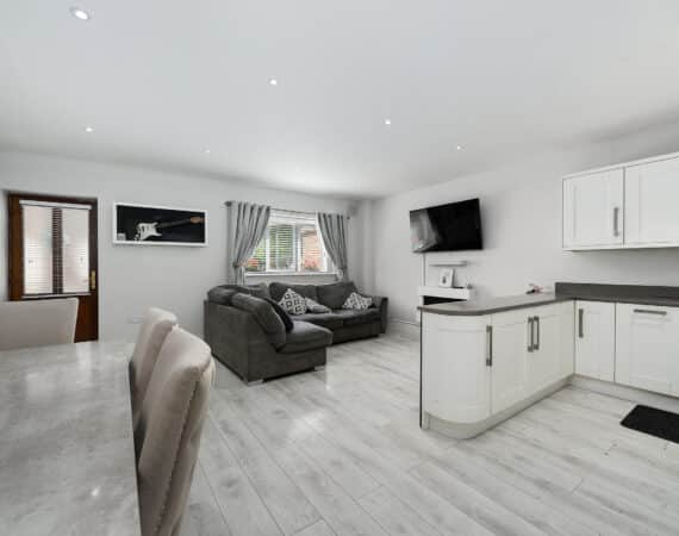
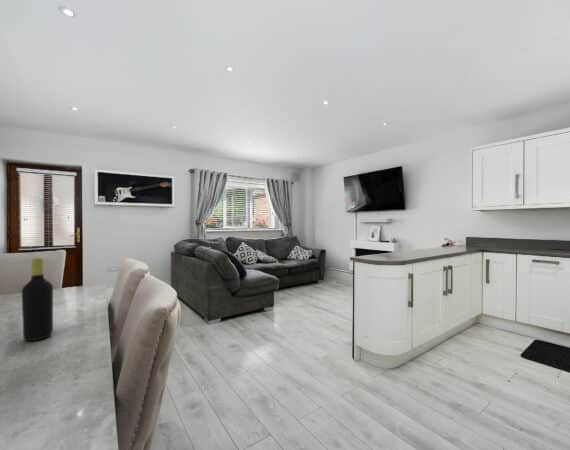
+ bottle (37, 297)
